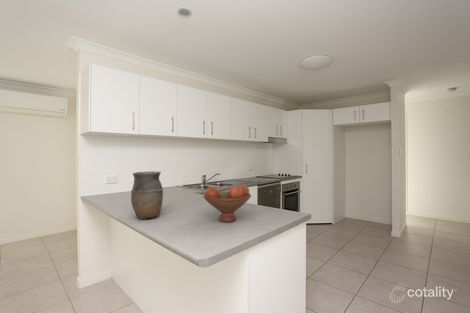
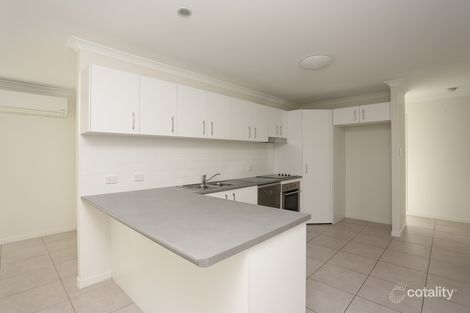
- vase (147, 194)
- fruit bowl (227, 202)
